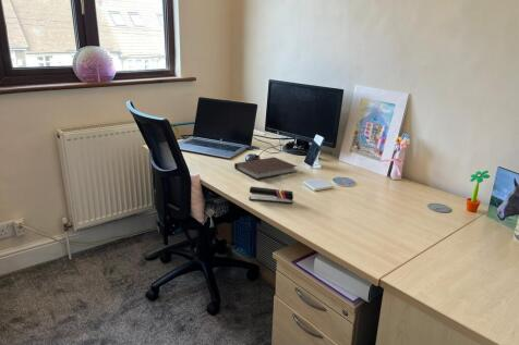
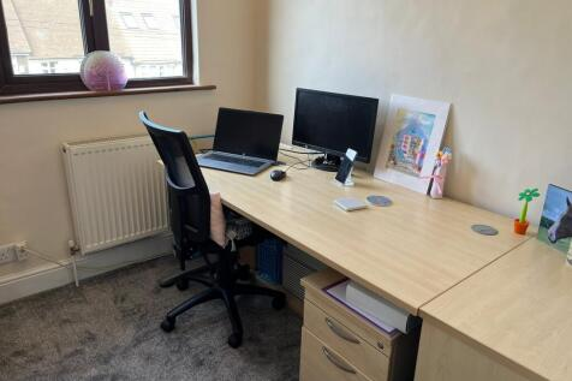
- notebook (265, 167)
- stapler (270, 194)
